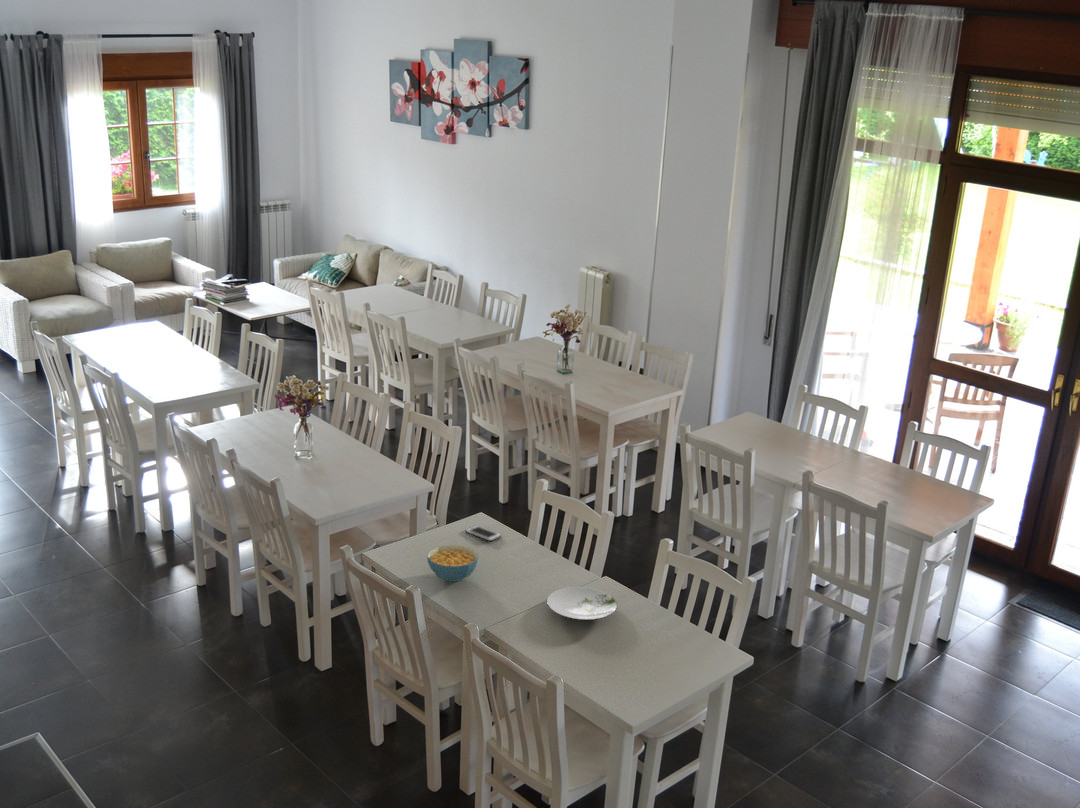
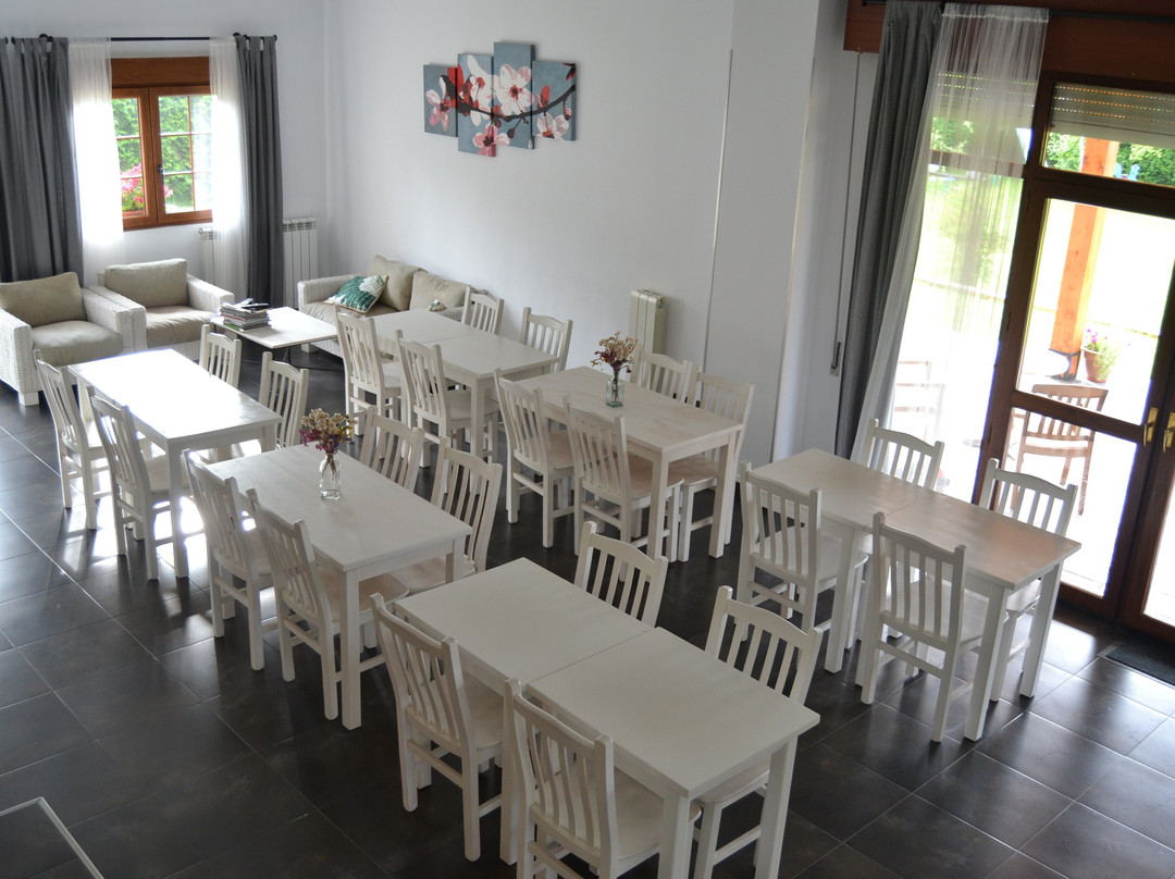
- cell phone (483, 533)
- plate (581, 606)
- cereal bowl (452, 566)
